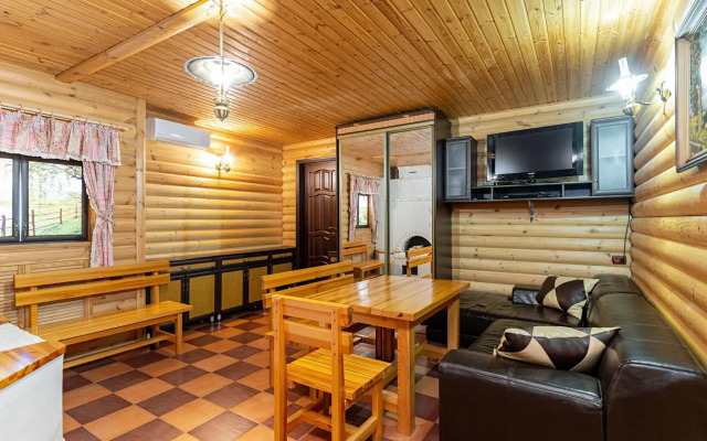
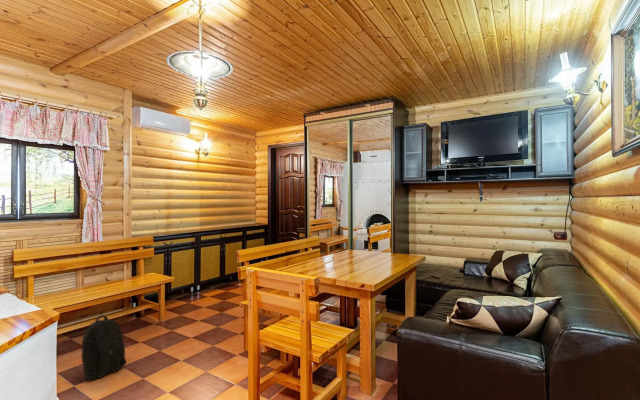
+ backpack (102, 343)
